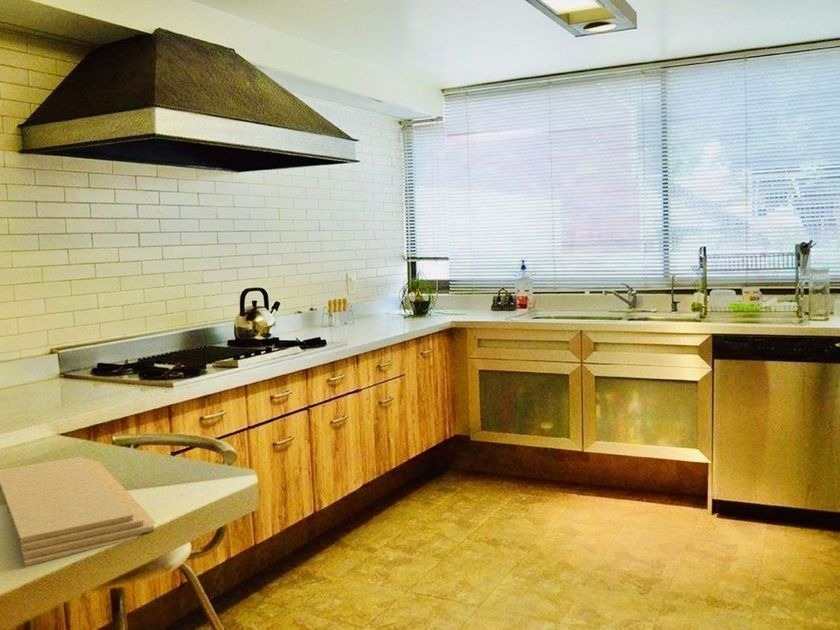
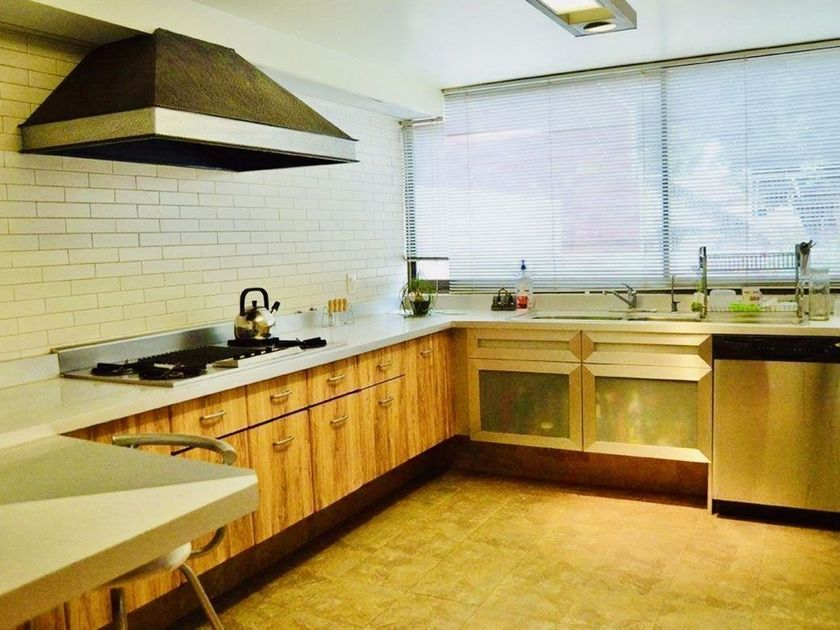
- cutting board (68, 497)
